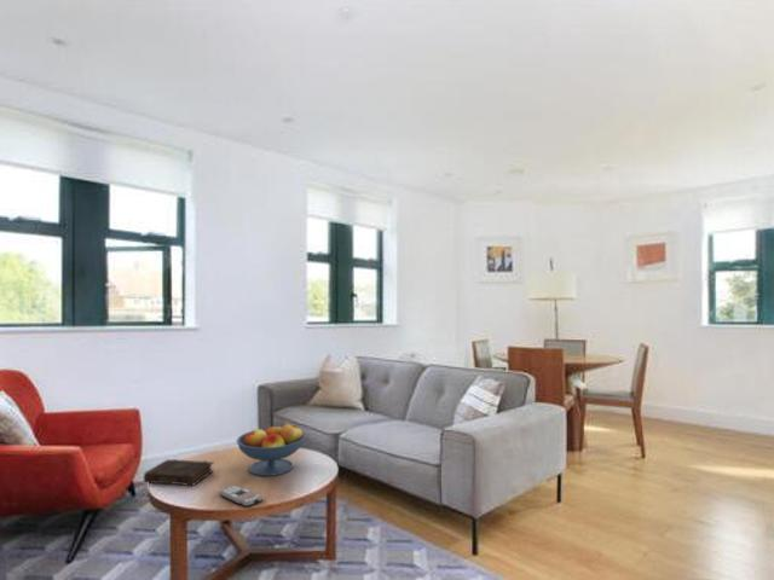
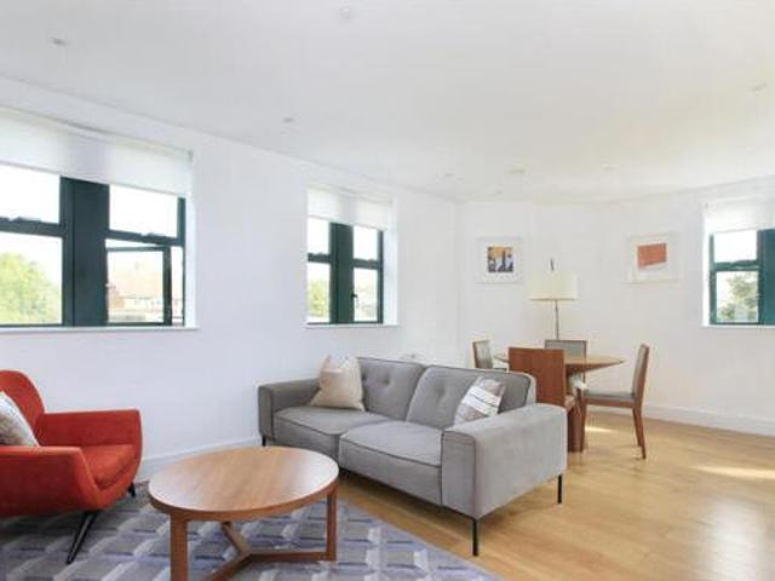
- fruit bowl (271, 446)
- book (179, 471)
- remote control (239, 494)
